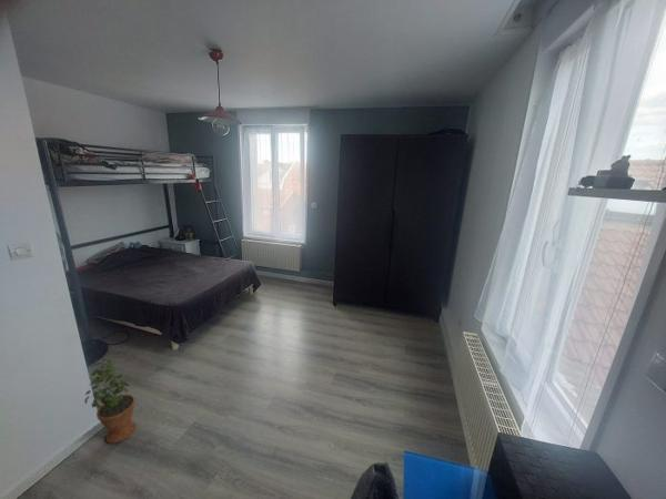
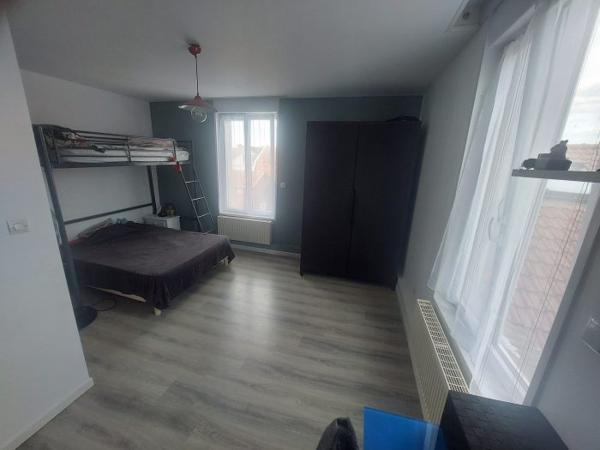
- potted plant (109, 399)
